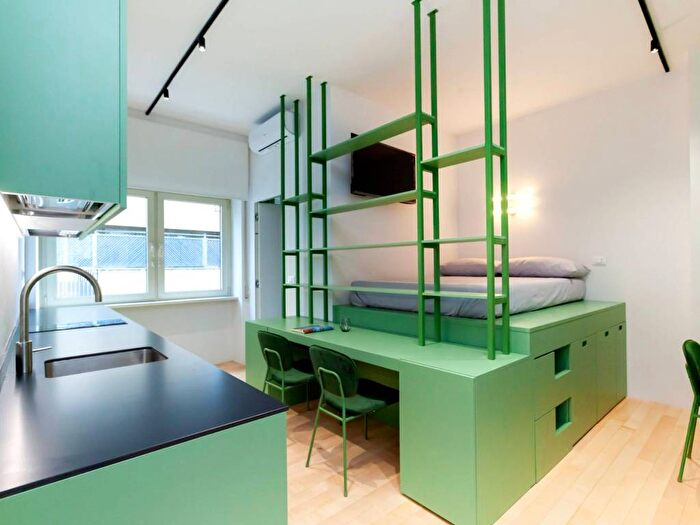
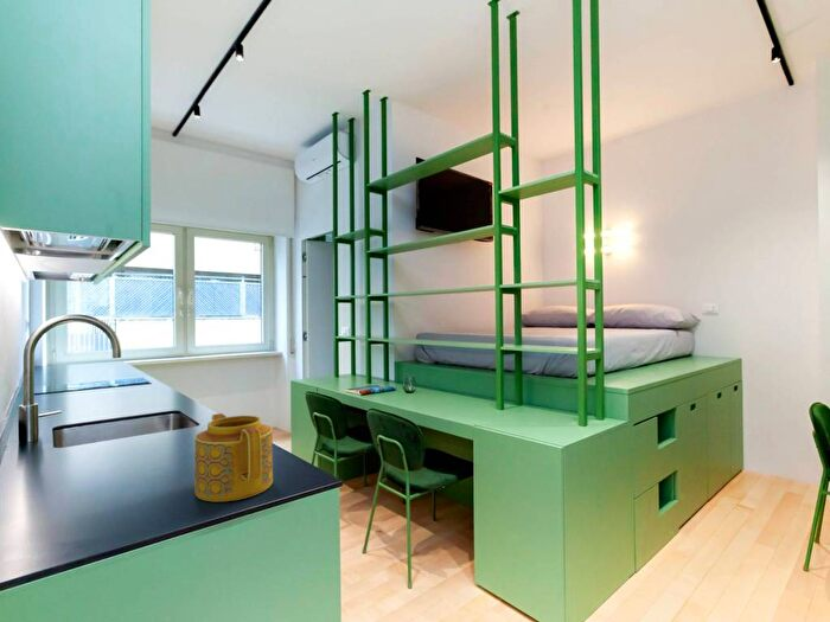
+ teapot (234, 453)
